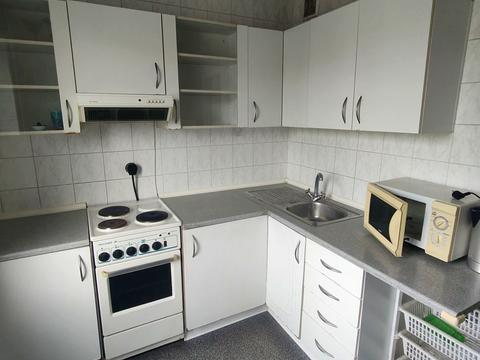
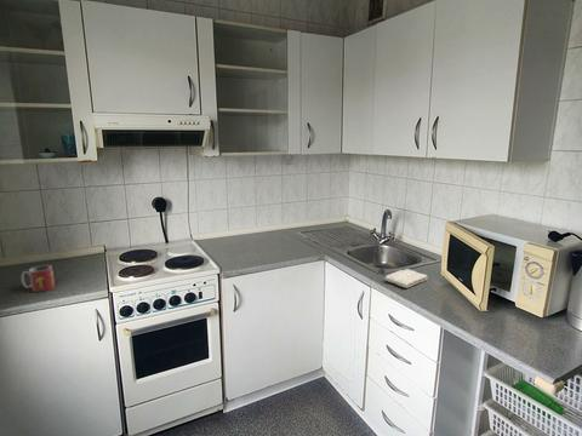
+ mug (38, 279)
+ washcloth (406, 277)
